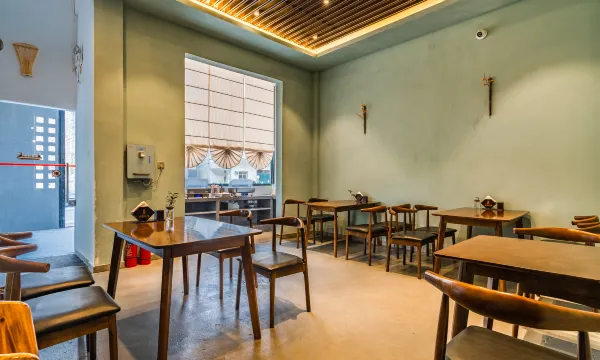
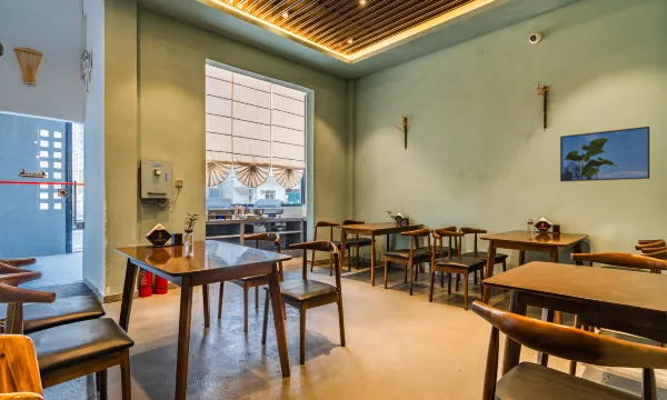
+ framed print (601, 156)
